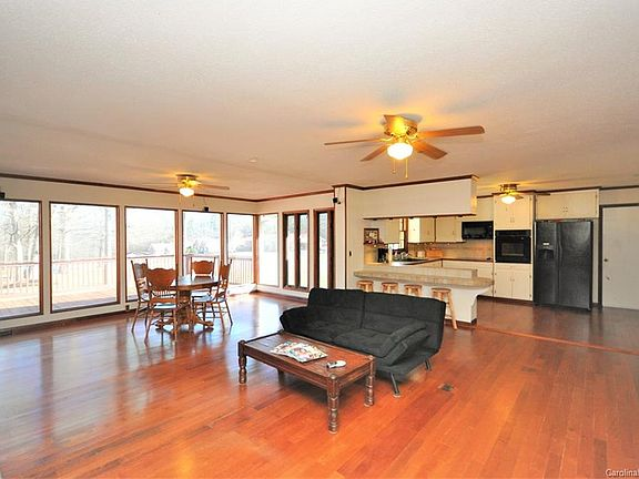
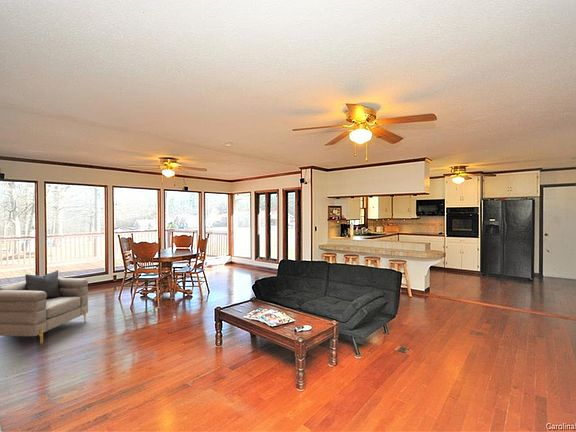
+ armchair (40, 302)
